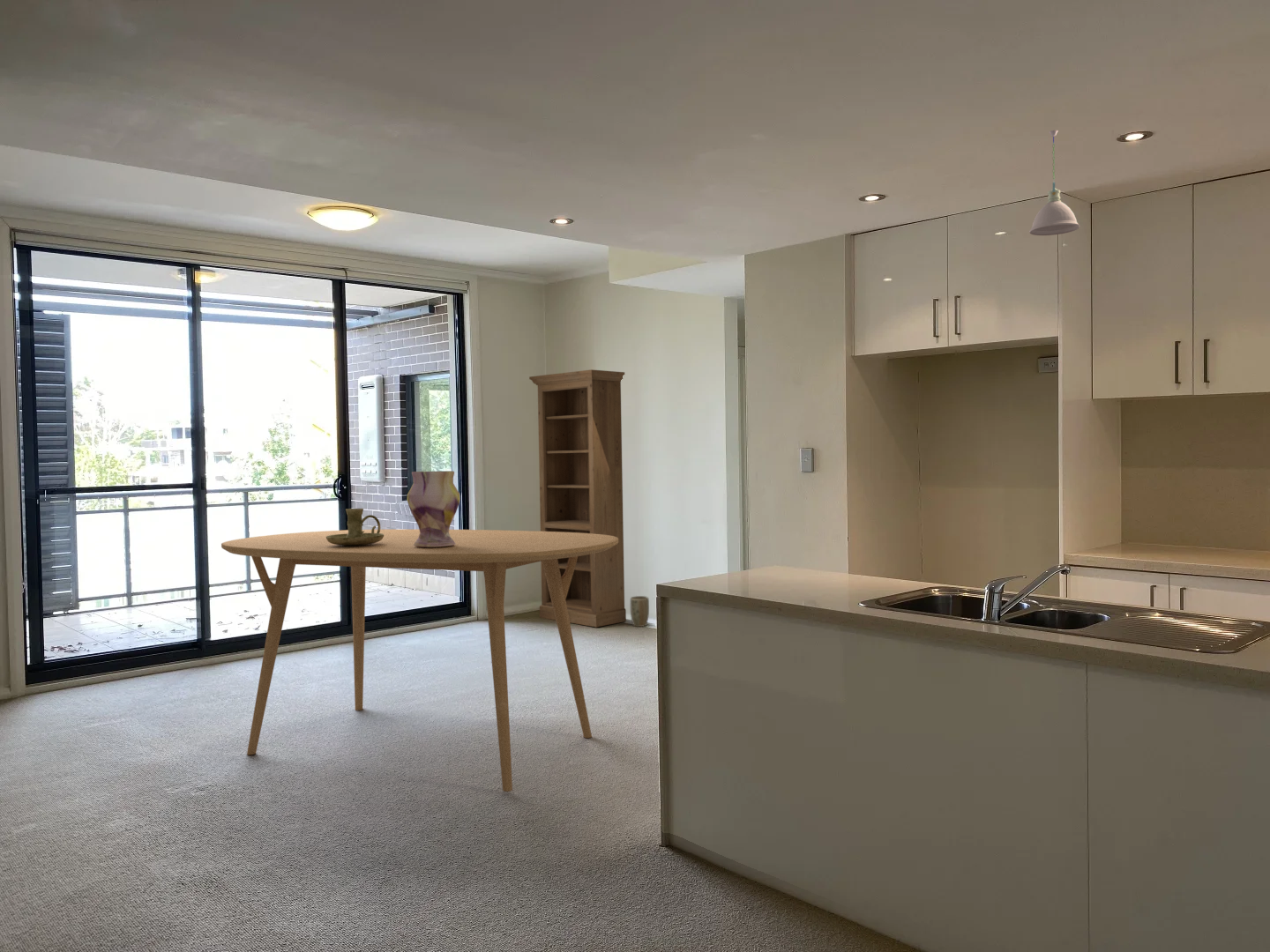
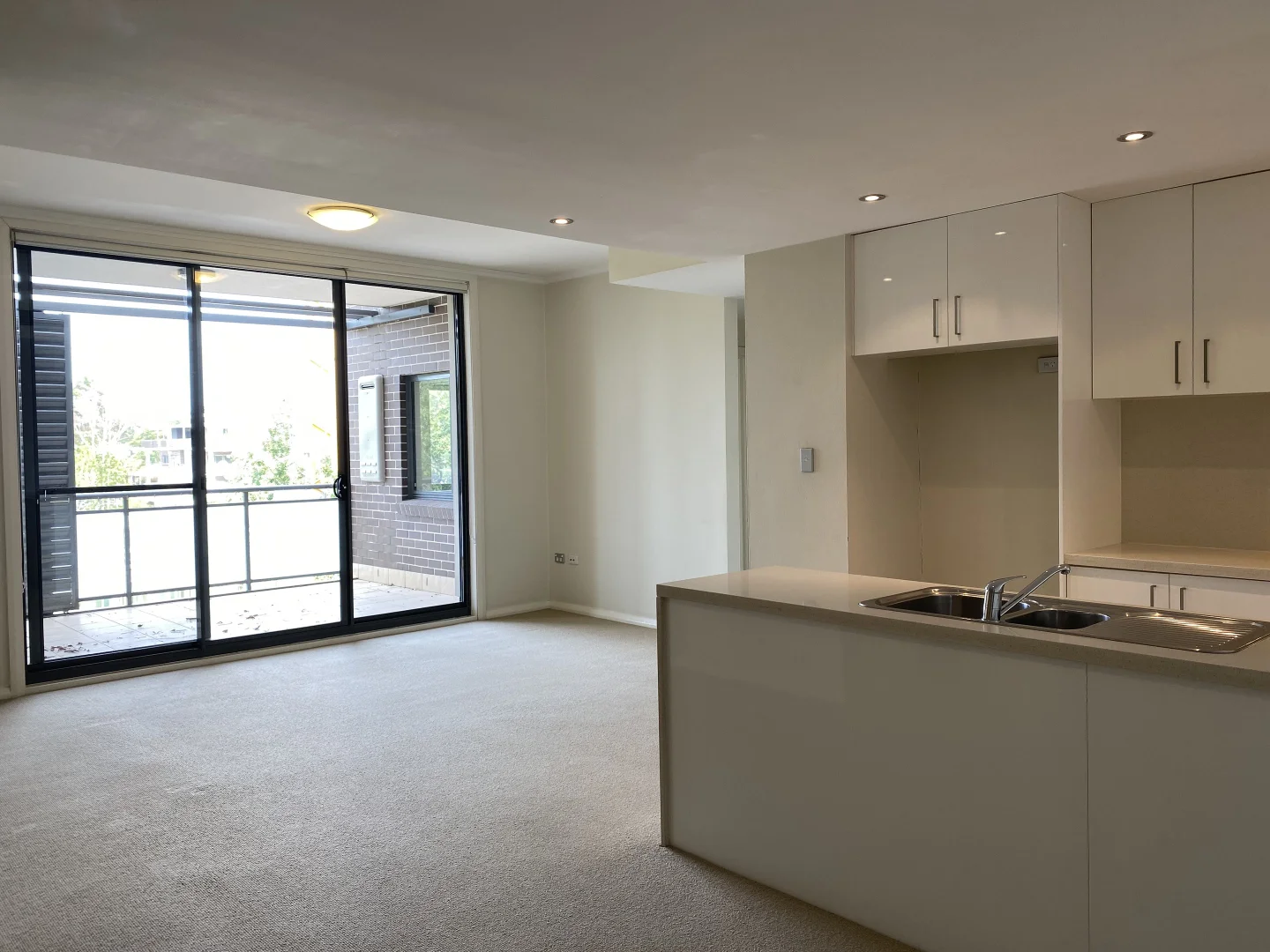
- candle holder (359, 525)
- pendant light (1053, 182)
- vase (434, 508)
- dining table (363, 642)
- plant pot (639, 611)
- bookshelf (578, 497)
